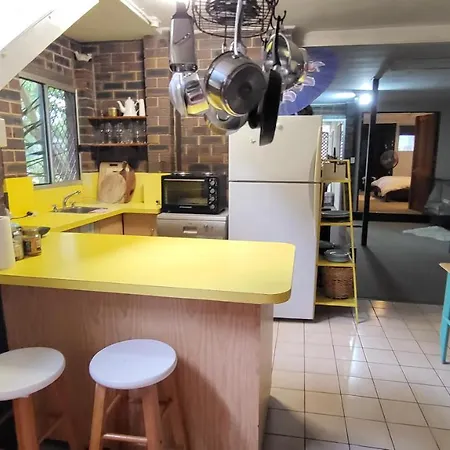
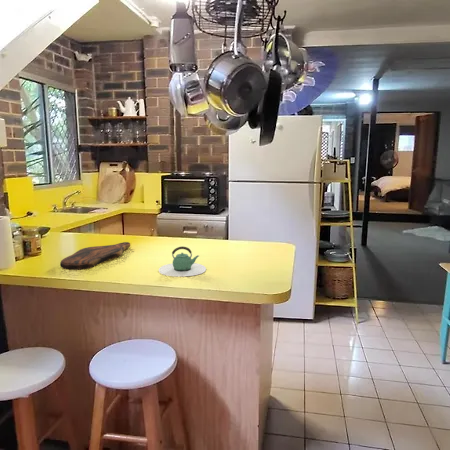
+ teapot (182, 257)
+ cutting board (98, 253)
